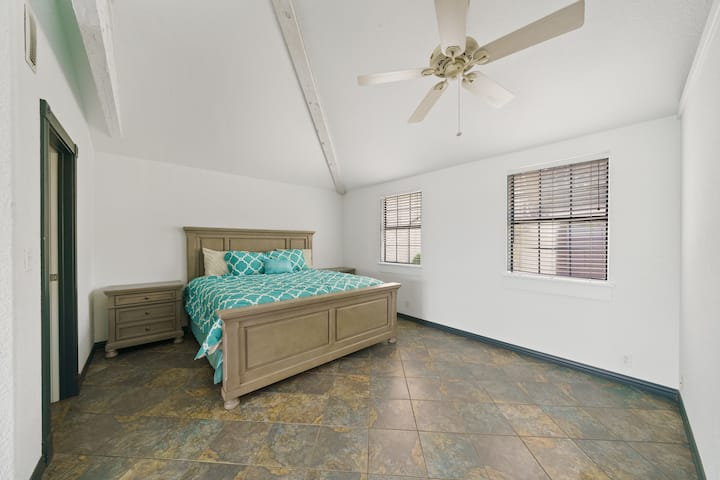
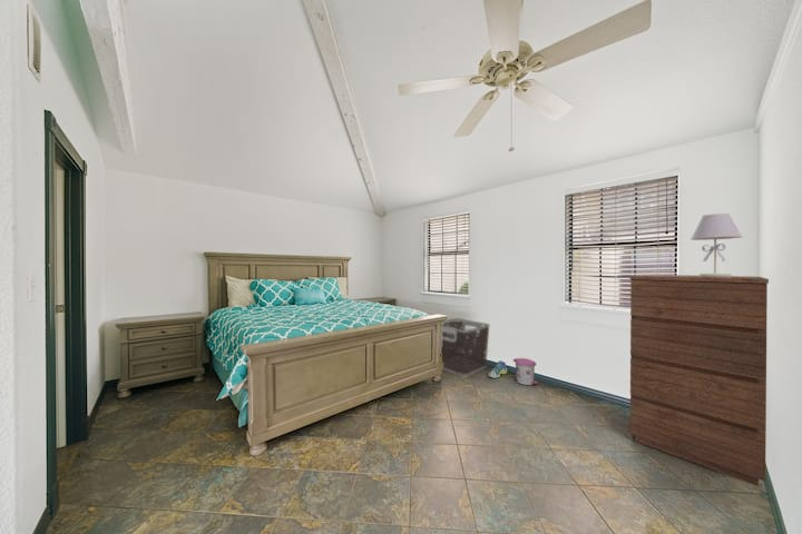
+ clothes hamper (460, 345)
+ table lamp (715, 246)
+ trash can (525, 370)
+ sneaker (497, 368)
+ dresser (692, 360)
